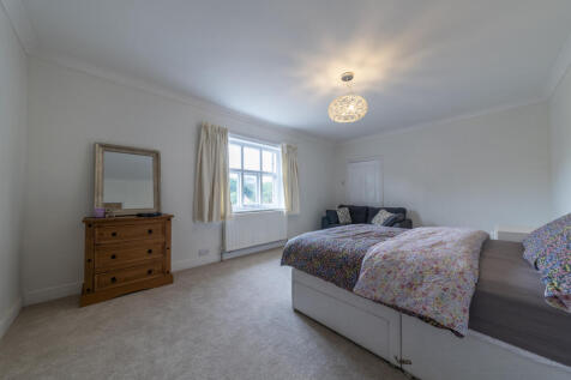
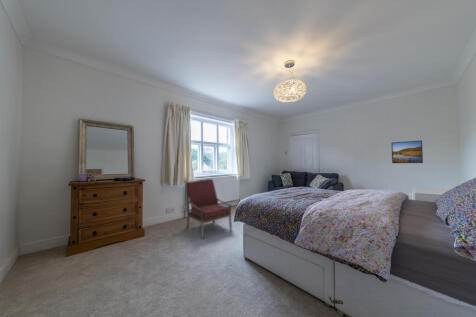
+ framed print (406, 152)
+ armchair (208, 204)
